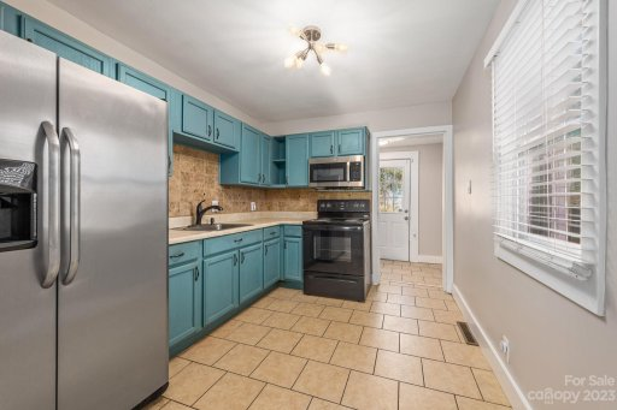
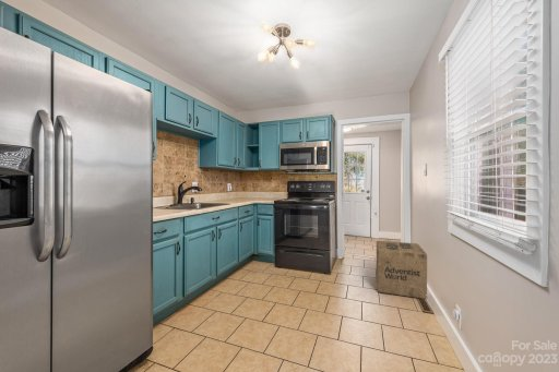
+ cardboard box (399, 266)
